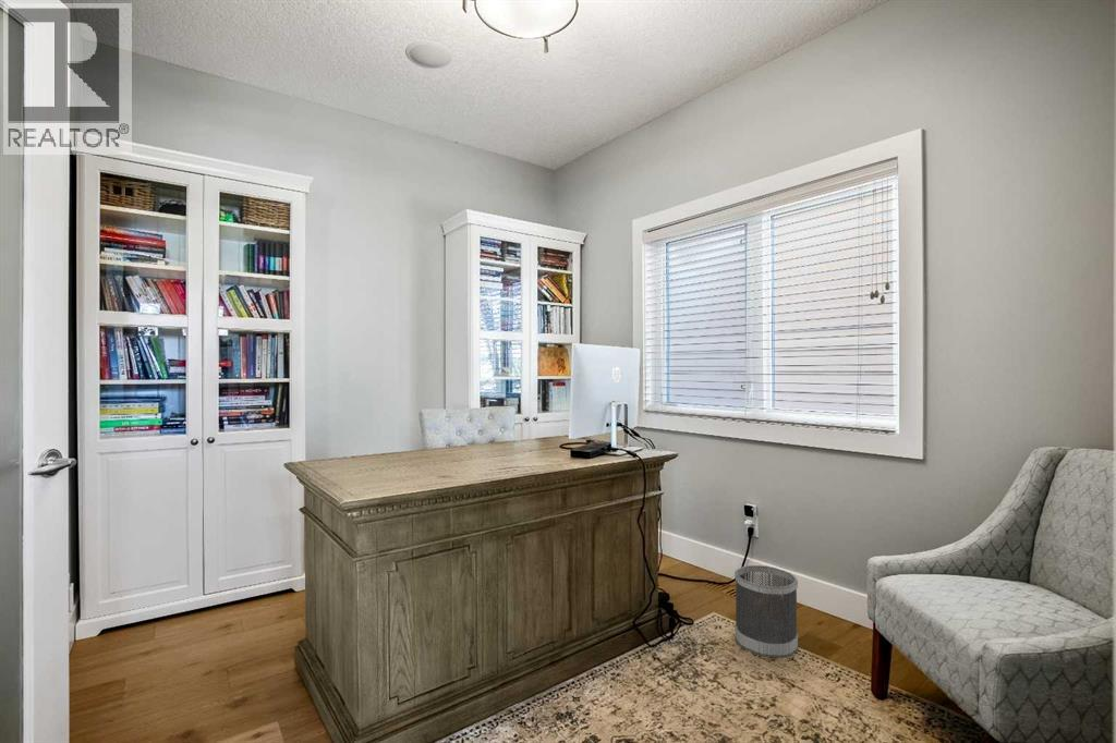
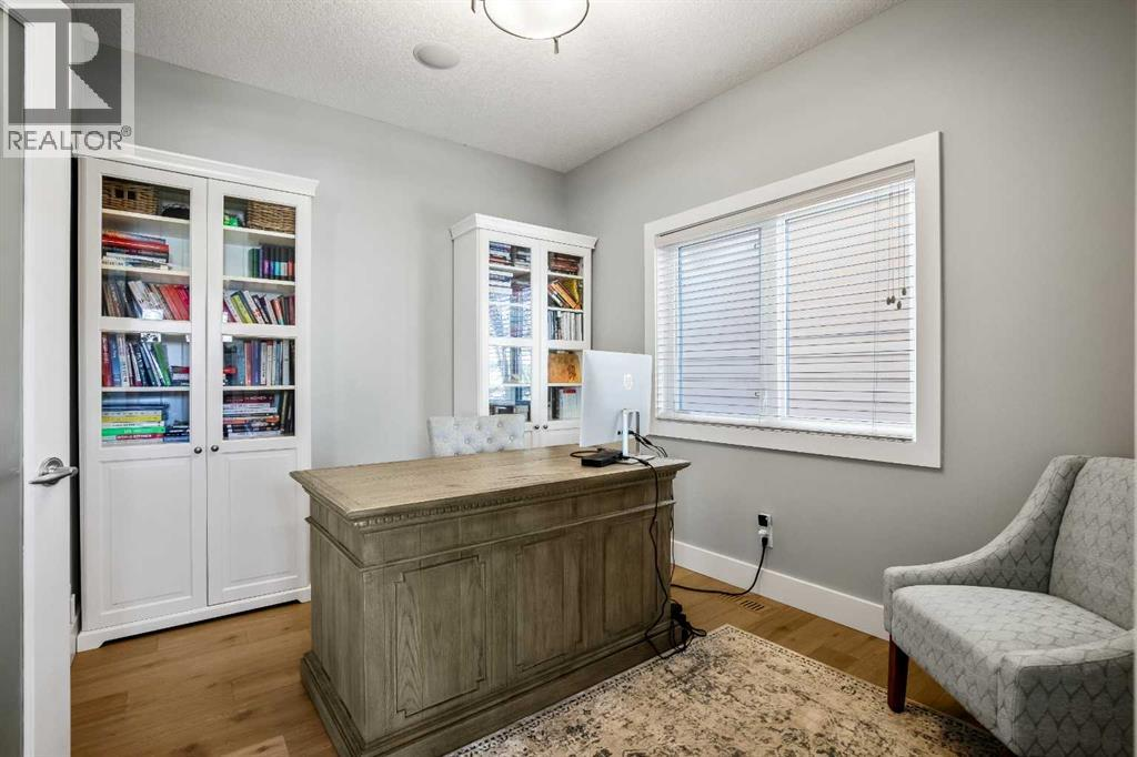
- wastebasket (765, 609)
